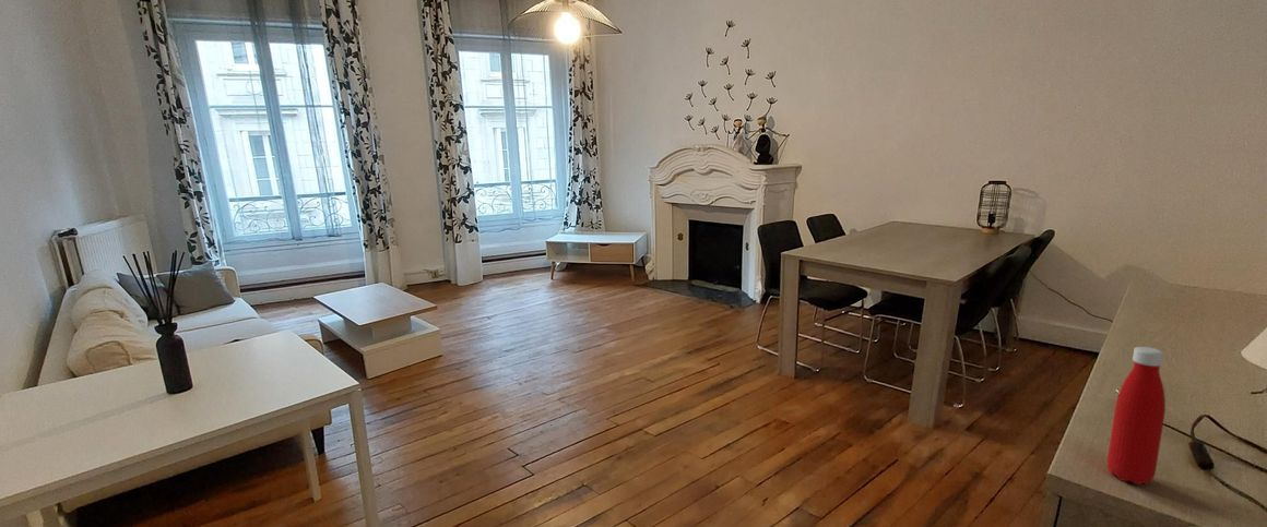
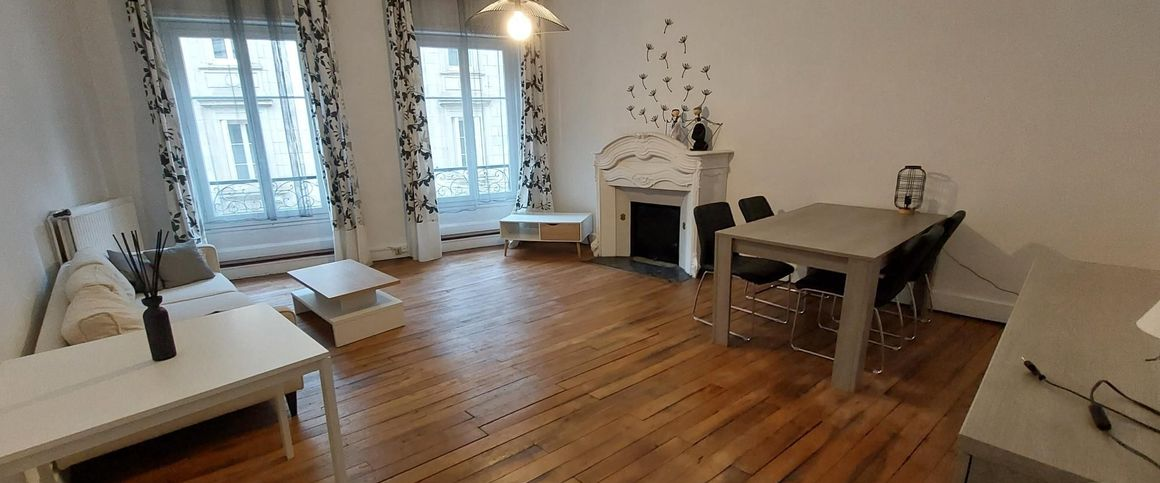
- bottle (1138, 414)
